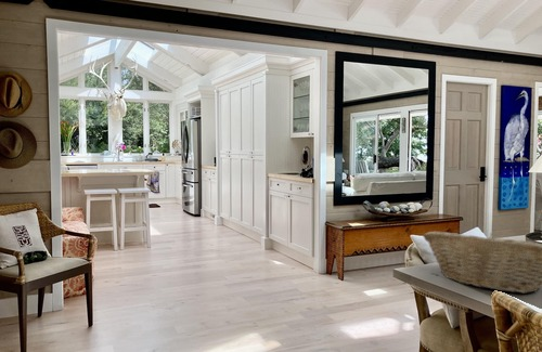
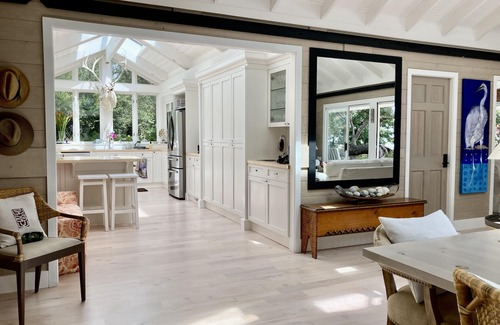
- fruit basket (488, 255)
